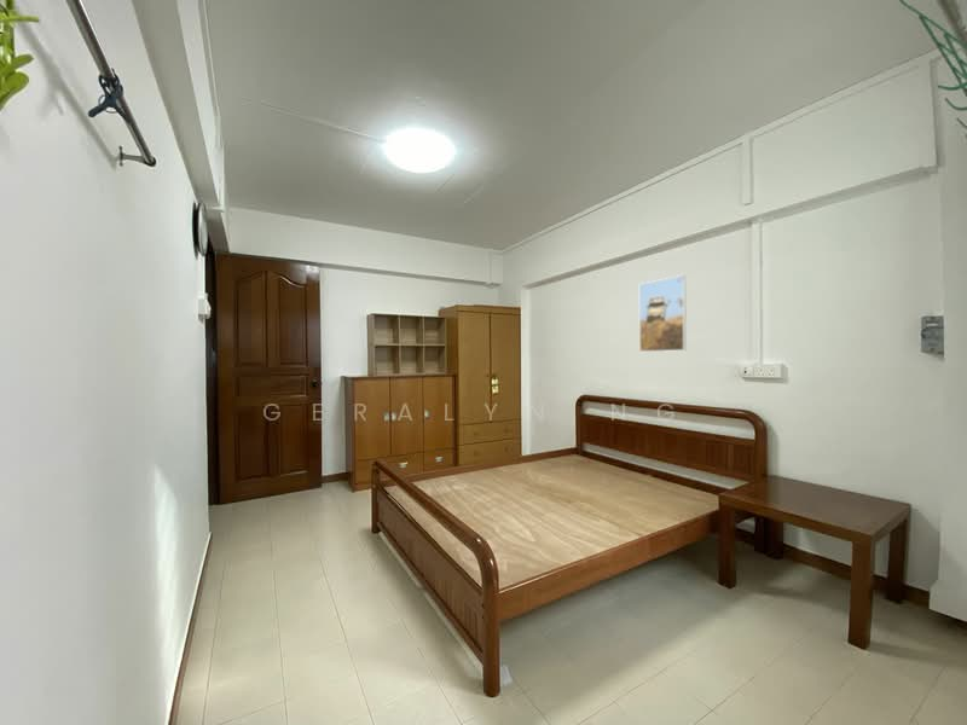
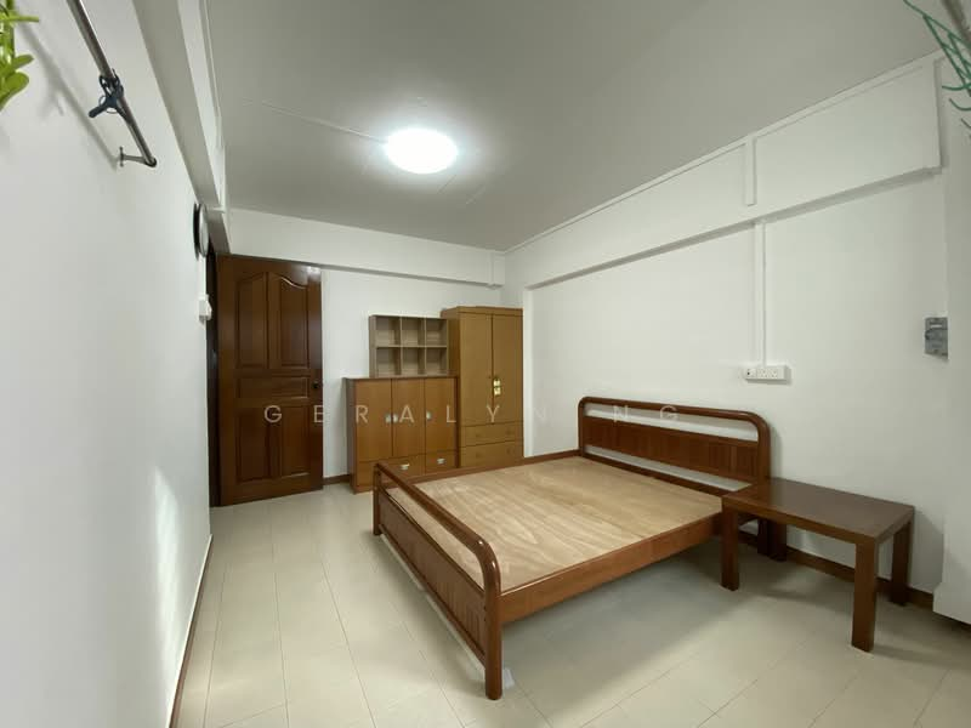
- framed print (661, 315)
